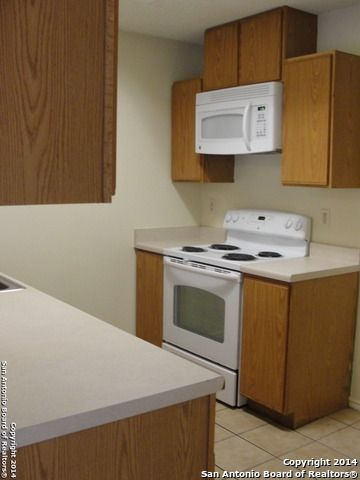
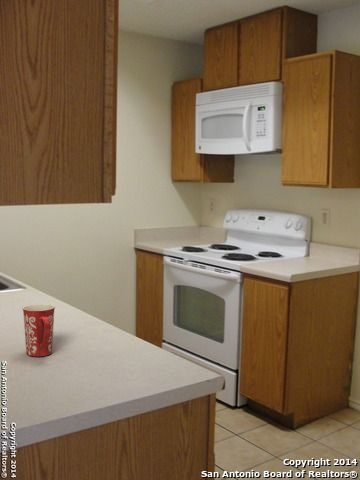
+ mug (40, 331)
